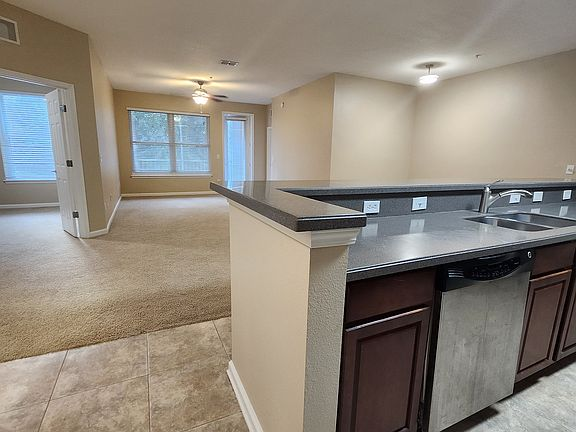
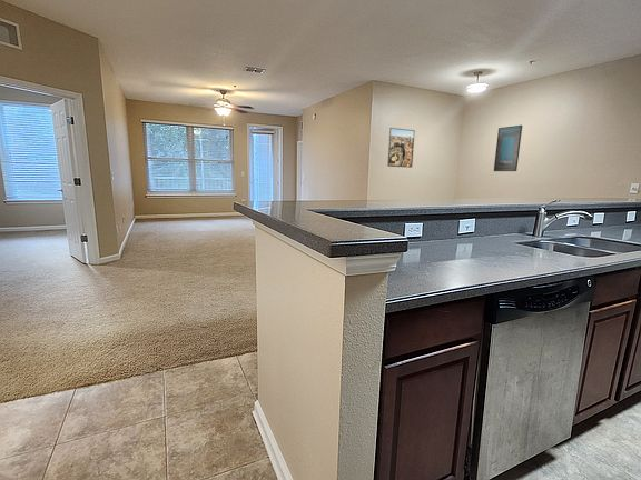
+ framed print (401, 148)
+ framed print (506, 149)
